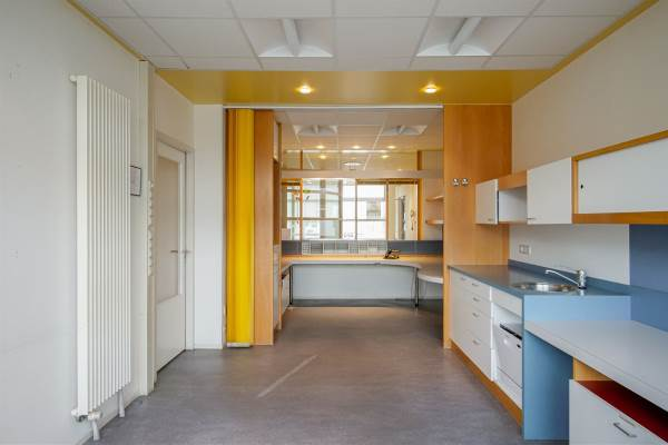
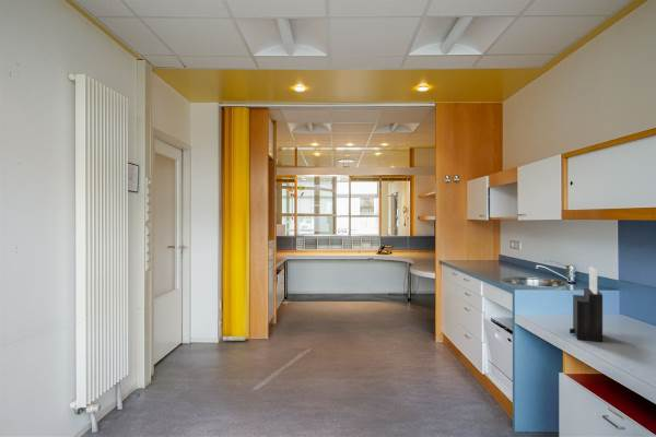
+ knife block (584, 302)
